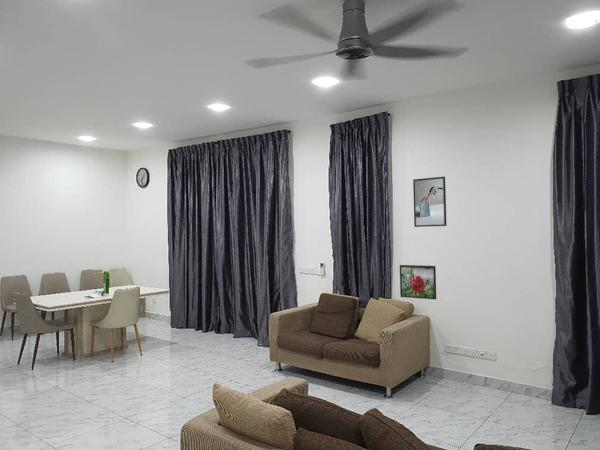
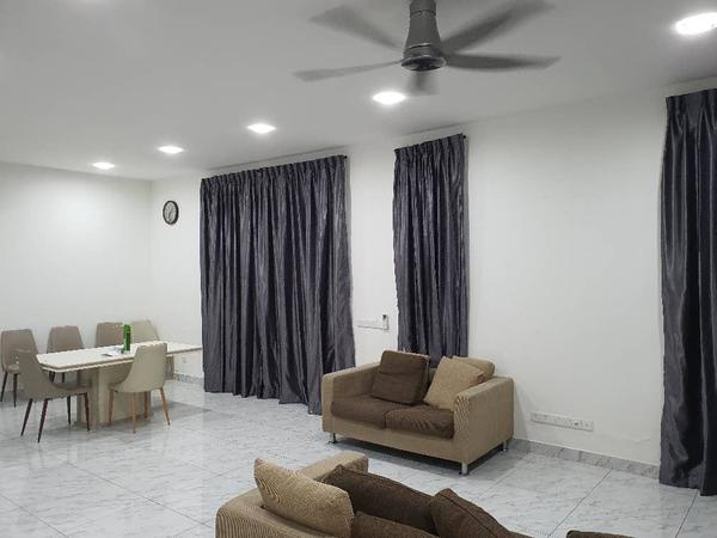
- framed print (429, 202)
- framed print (417, 281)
